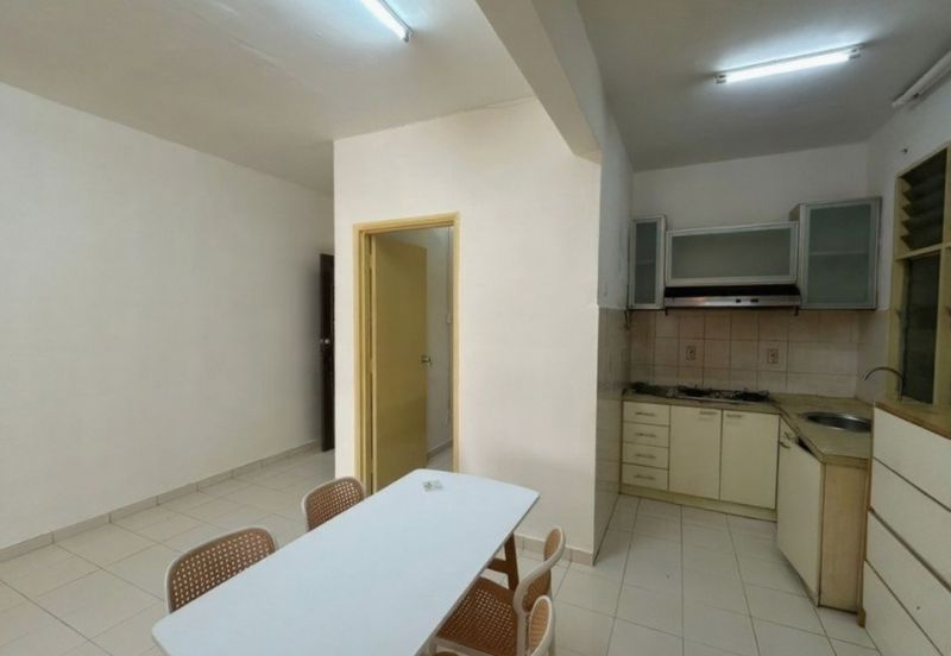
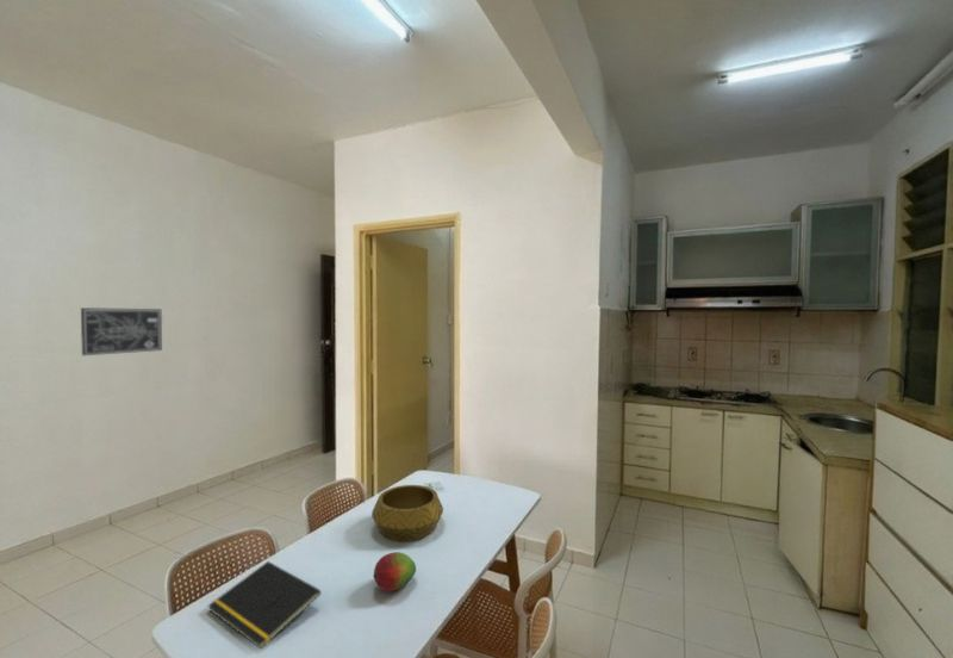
+ notepad (264, 600)
+ fruit (394, 569)
+ decorative bowl (407, 510)
+ wall art (124, 330)
